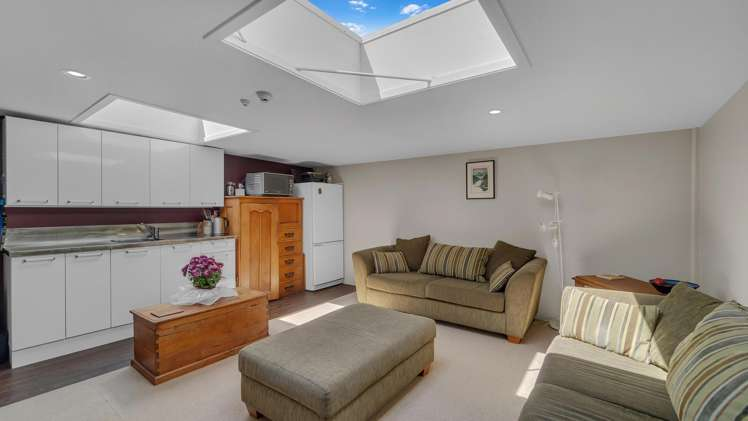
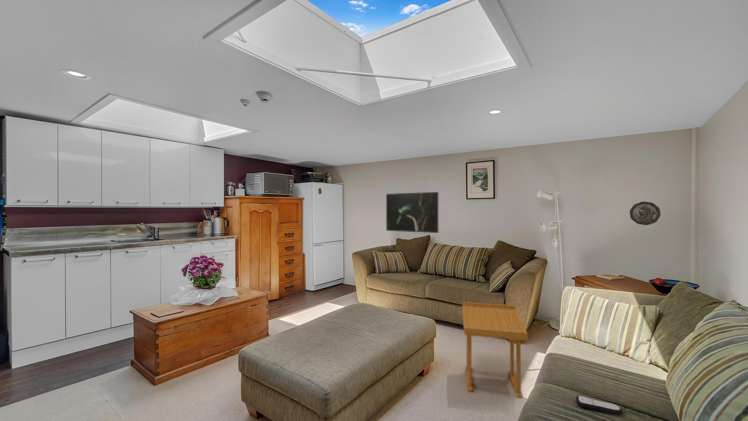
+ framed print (411, 212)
+ side table (492, 337)
+ decorative plate (644, 213)
+ remote control (598, 405)
